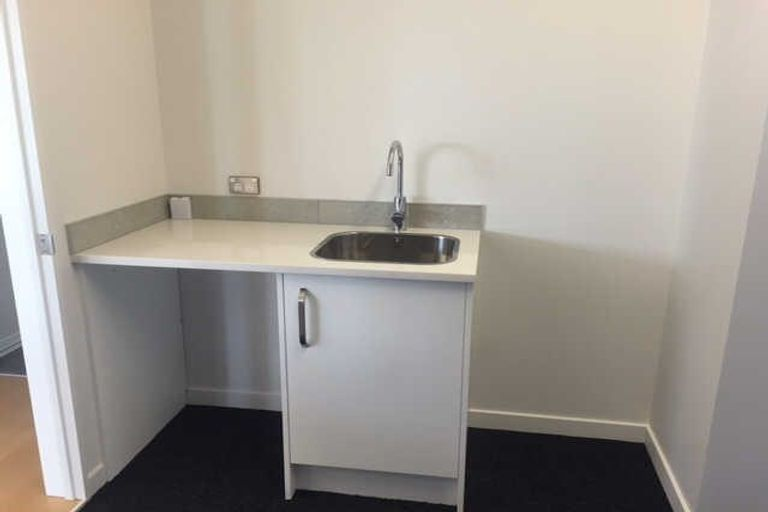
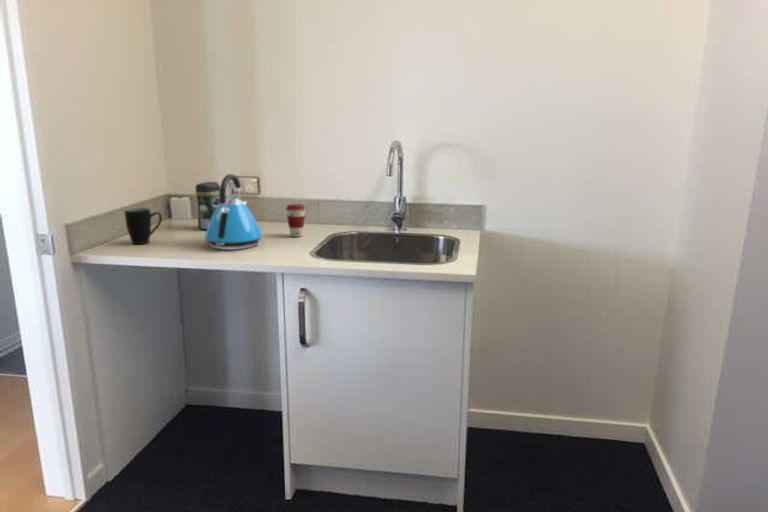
+ mug (144, 225)
+ coffee jar (208, 205)
+ coffee cup (296, 220)
+ kettle (231, 210)
